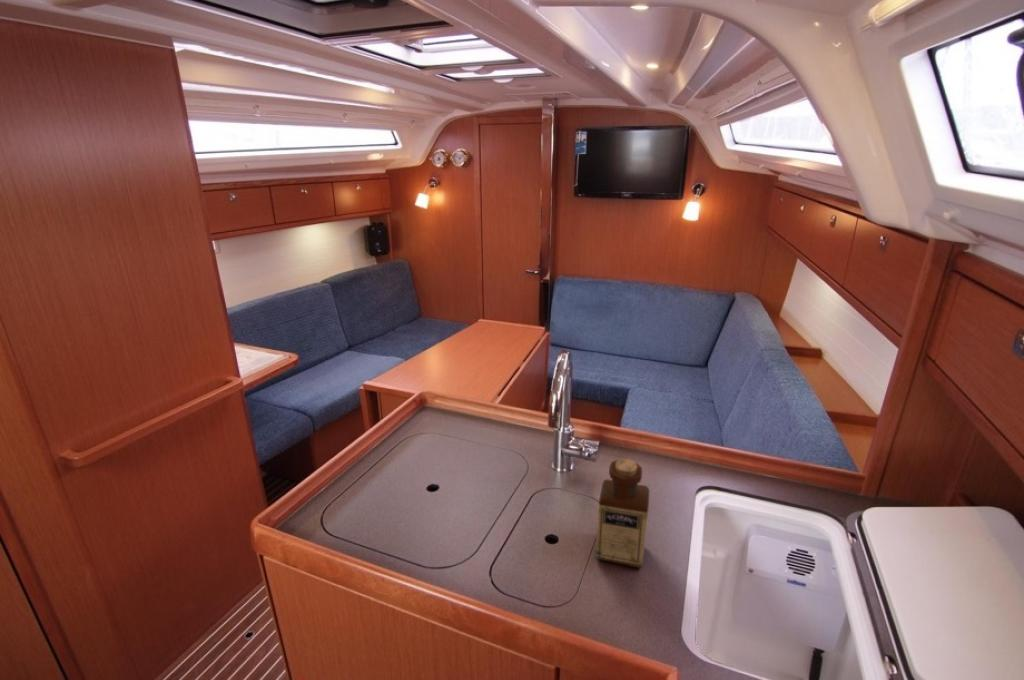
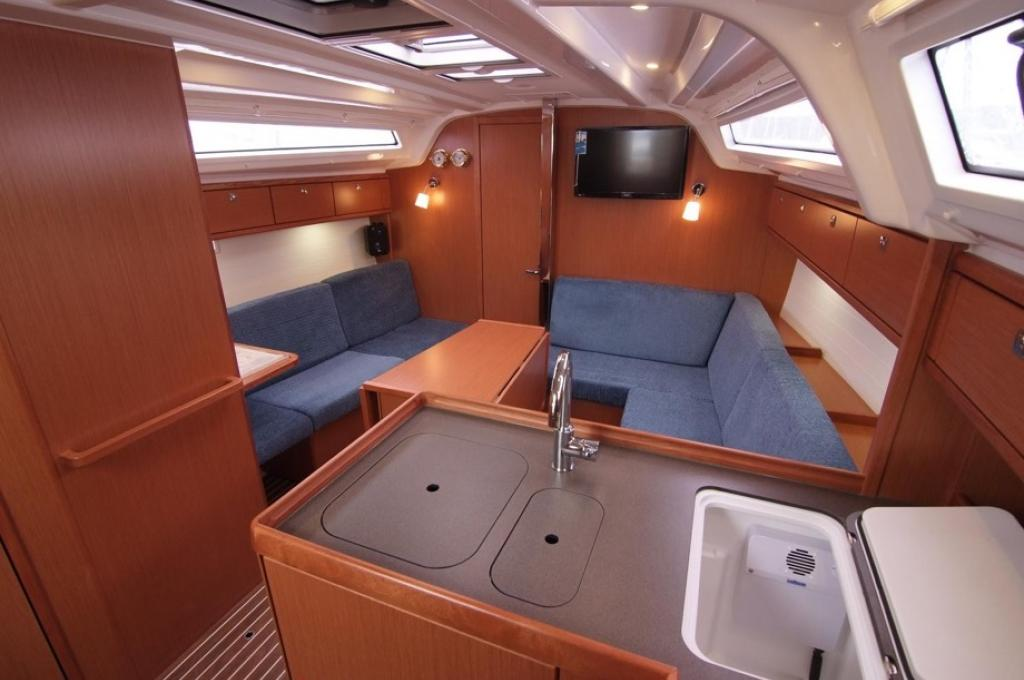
- bottle (623, 510)
